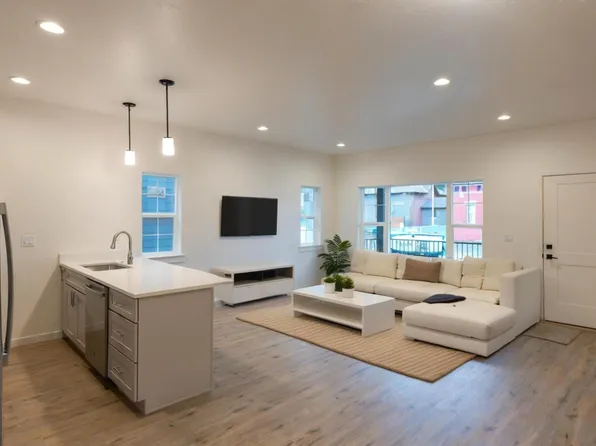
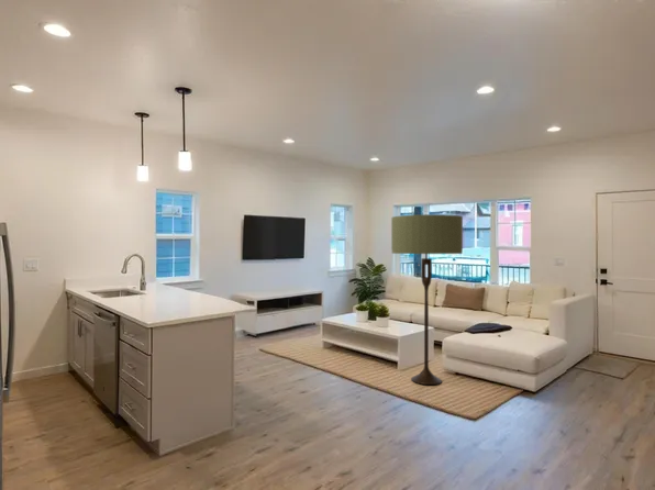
+ floor lamp (425, 298)
